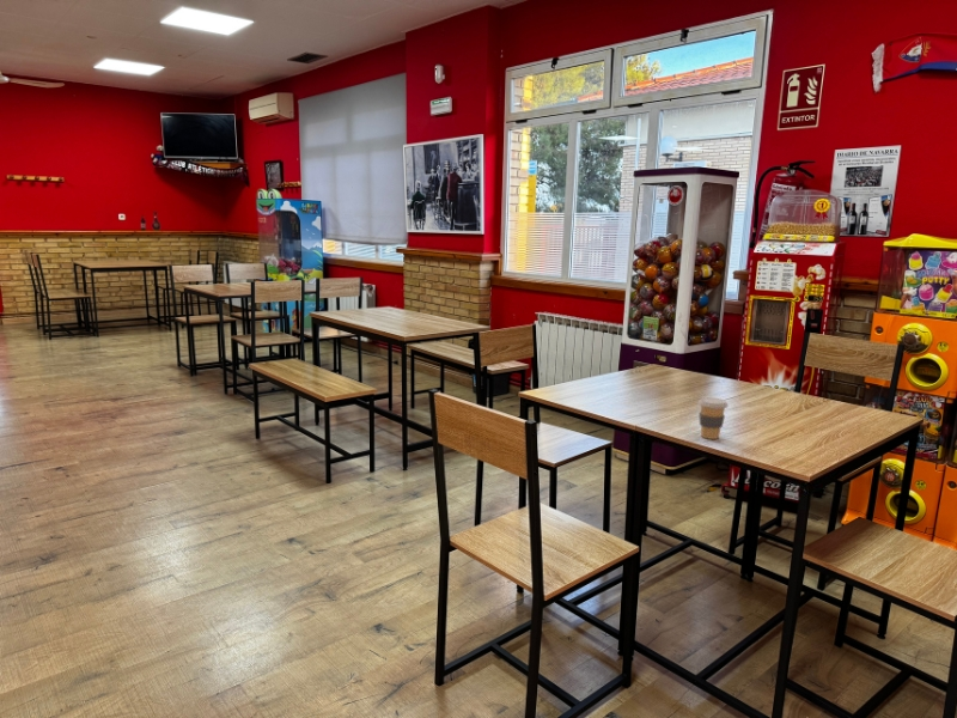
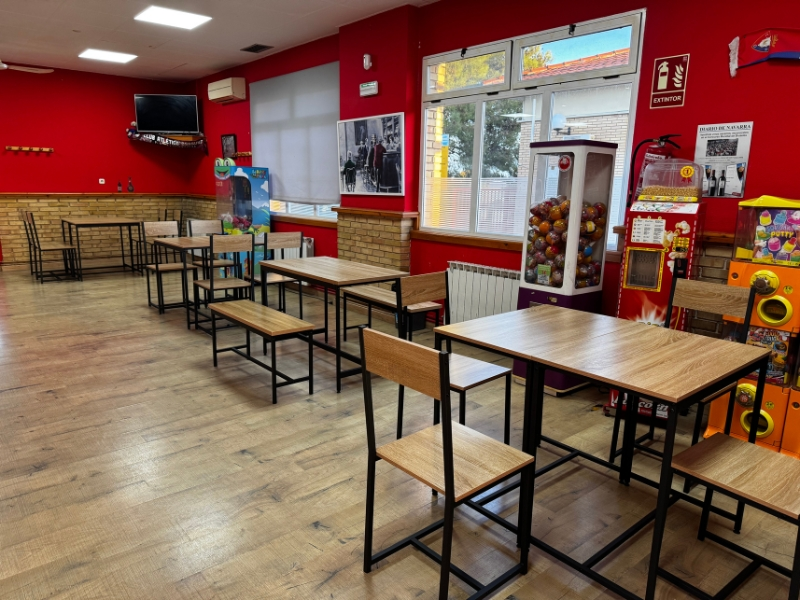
- coffee cup (711, 418)
